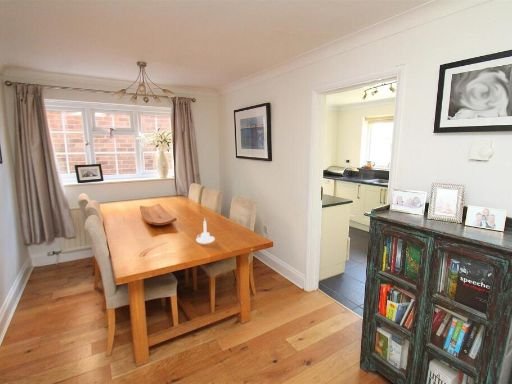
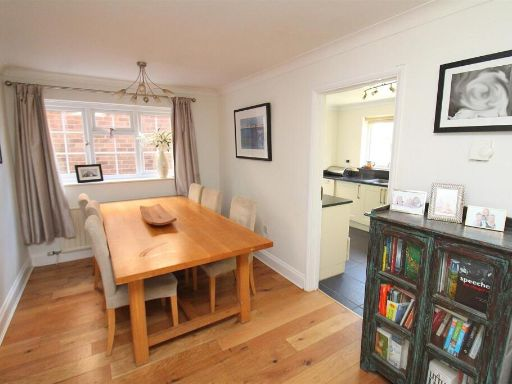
- candle holder (205, 229)
